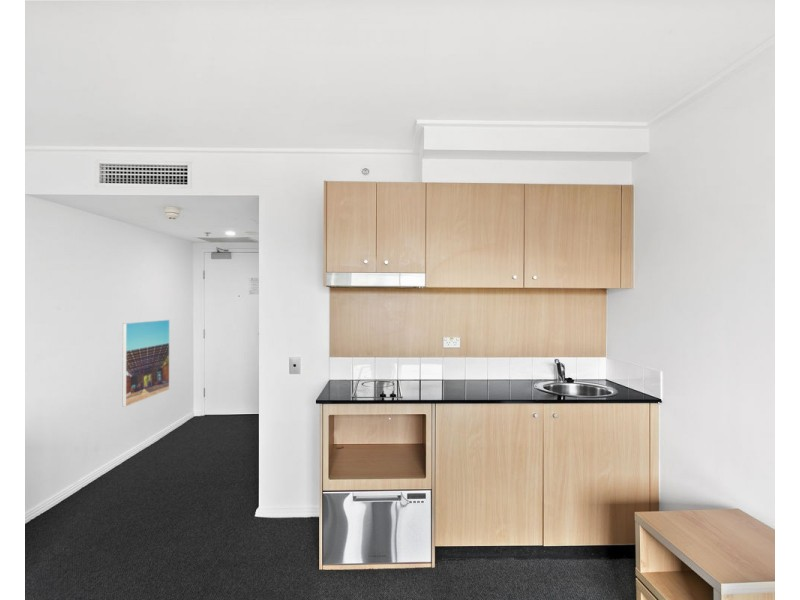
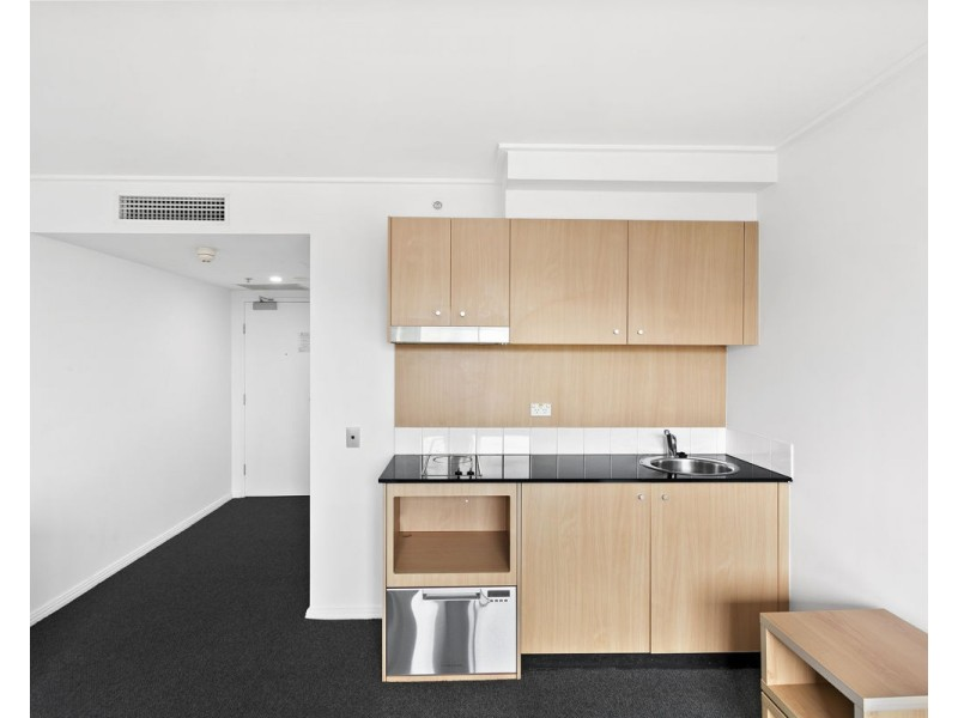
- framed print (148, 359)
